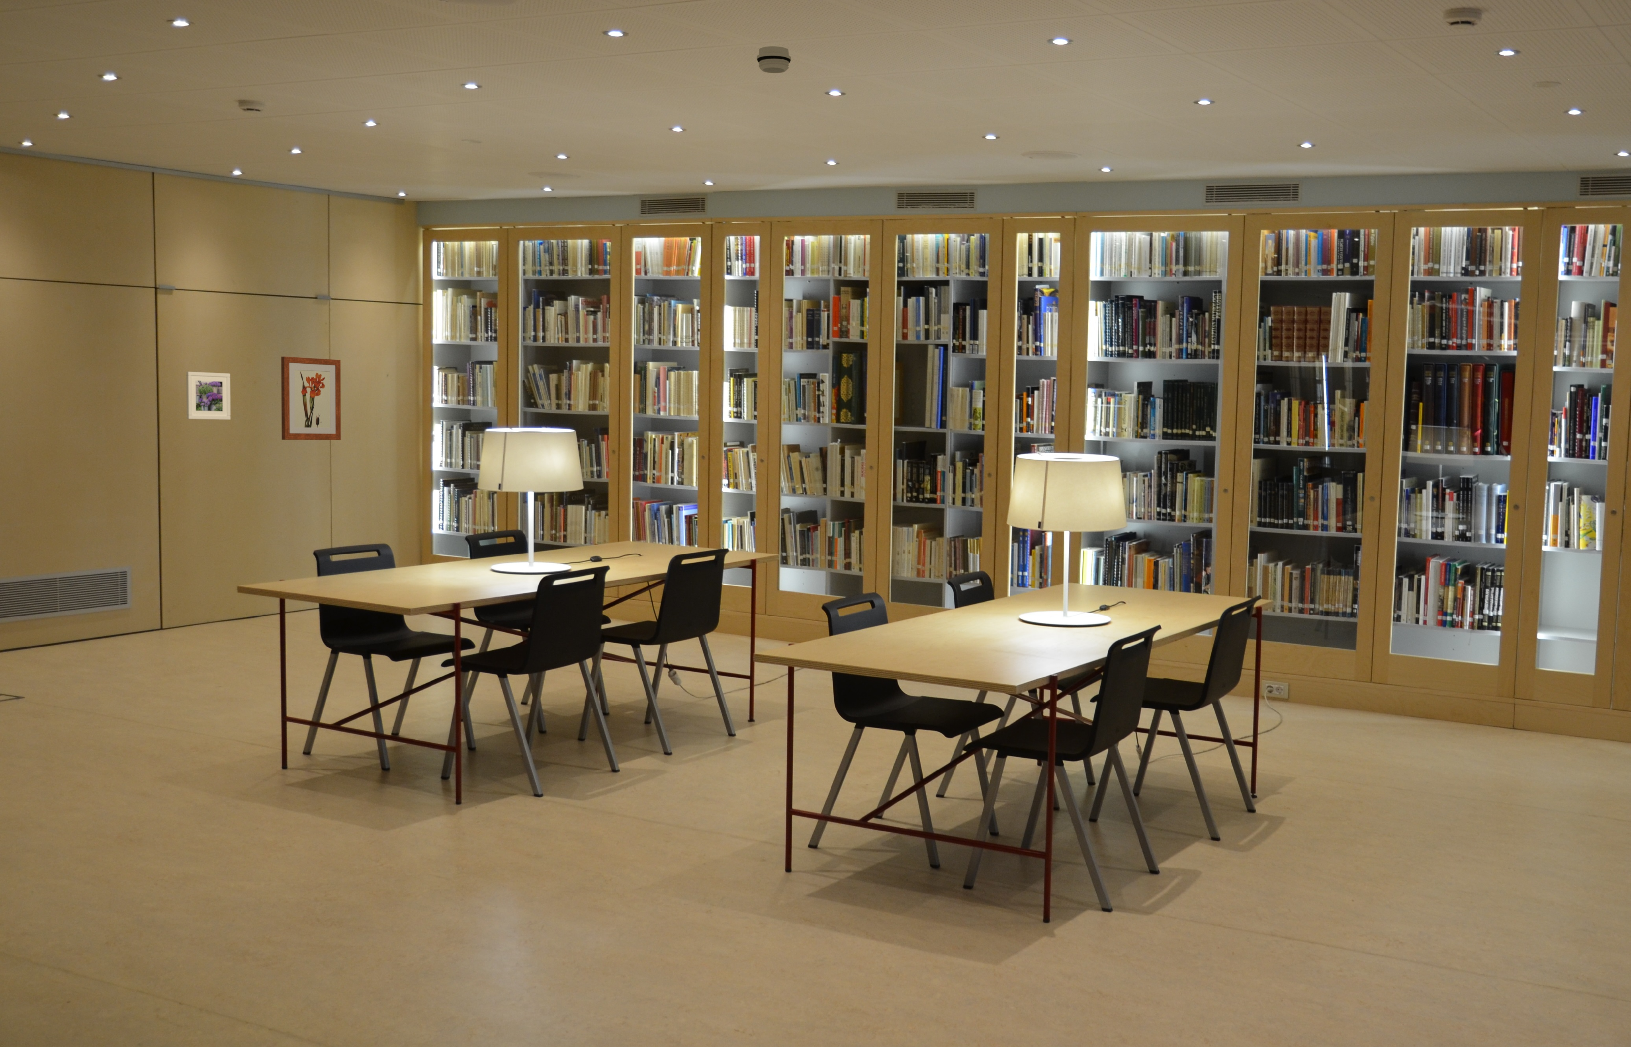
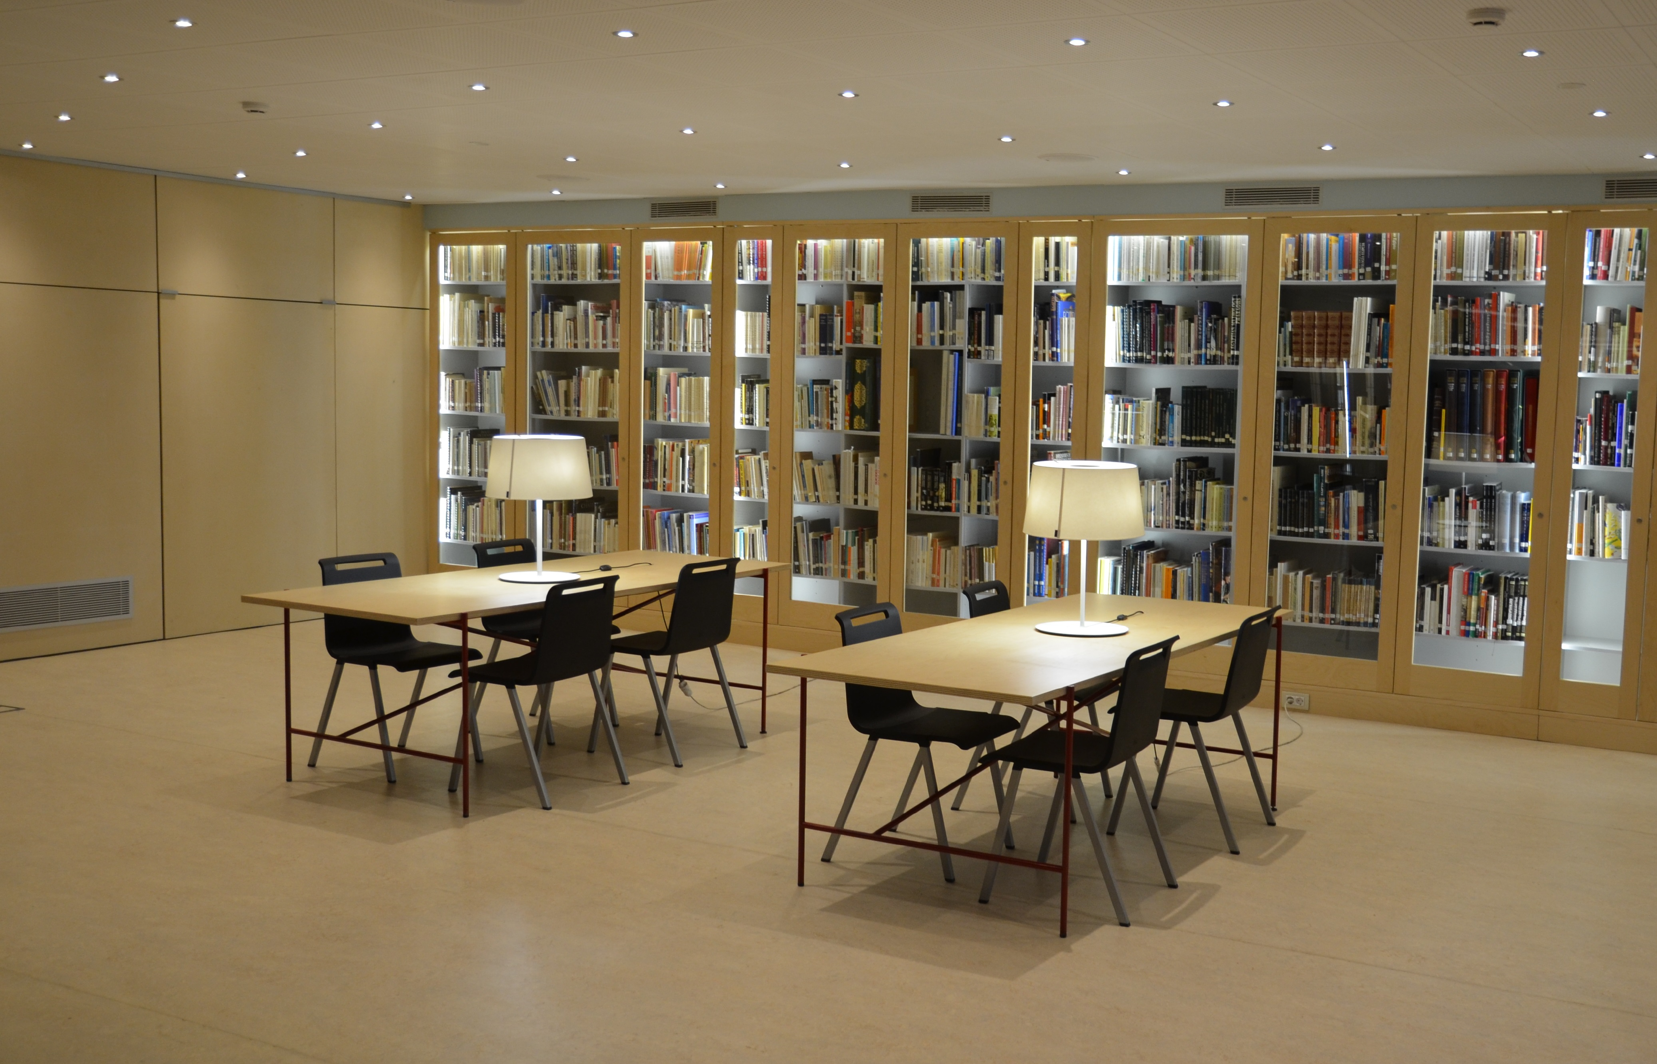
- wall art (311, 399)
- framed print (209, 396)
- smoke detector (774, 61)
